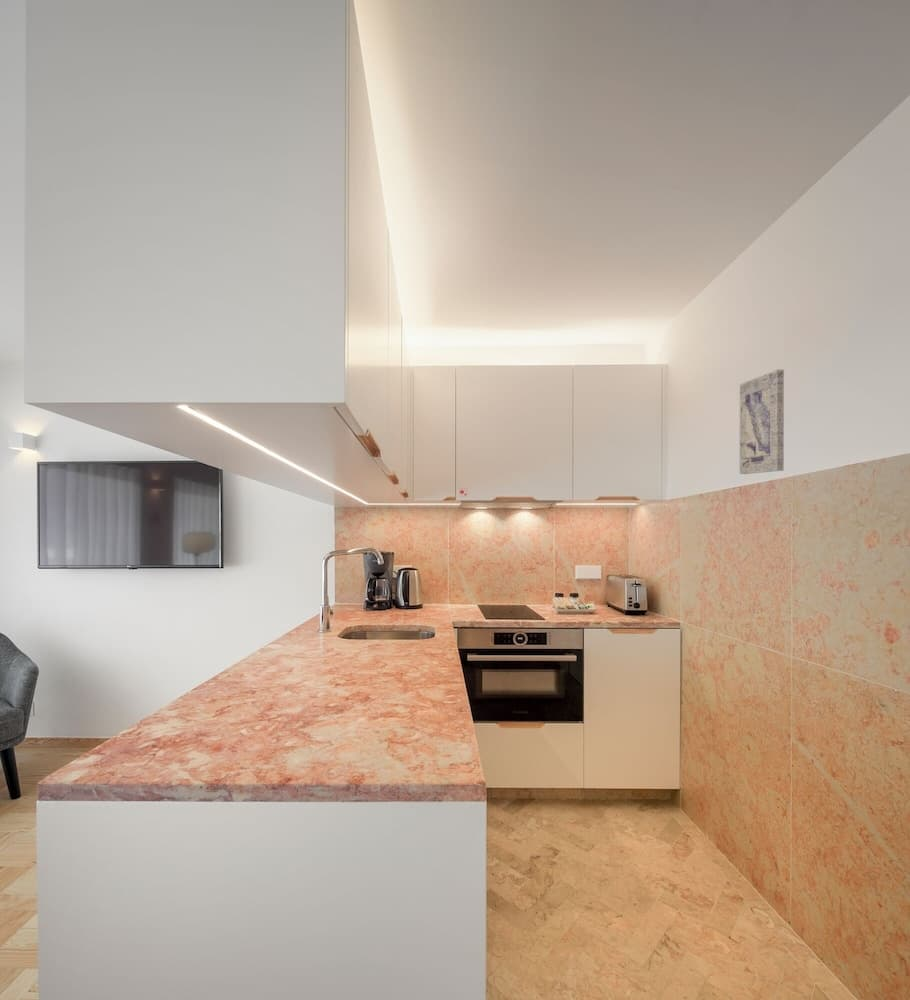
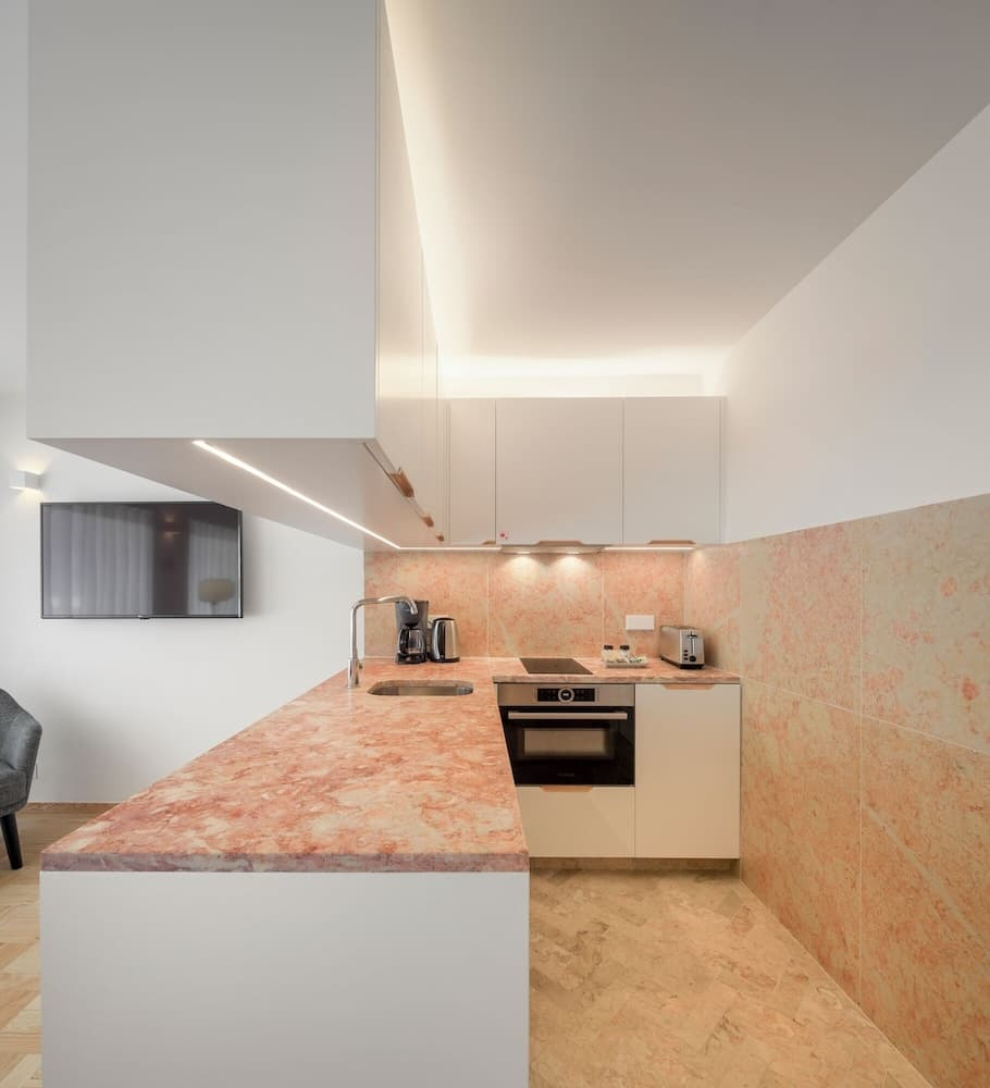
- wall art (760, 424)
